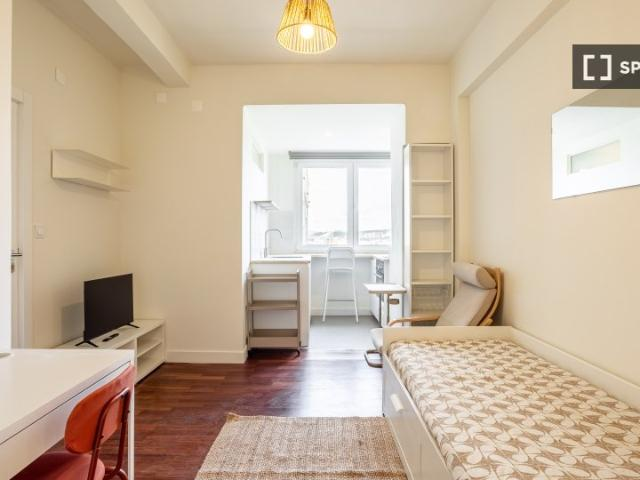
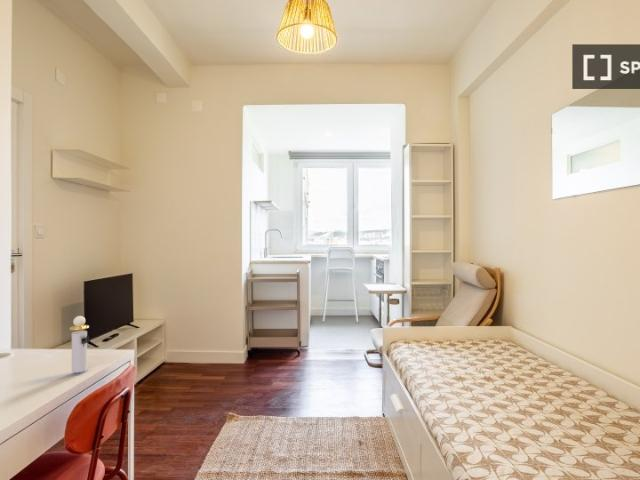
+ perfume bottle (79, 344)
